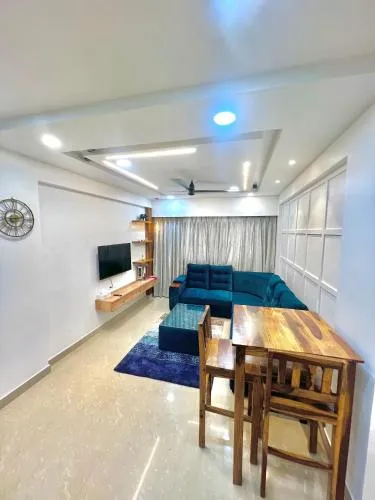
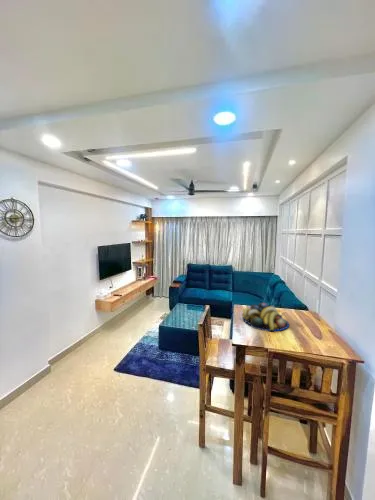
+ fruit bowl (265, 313)
